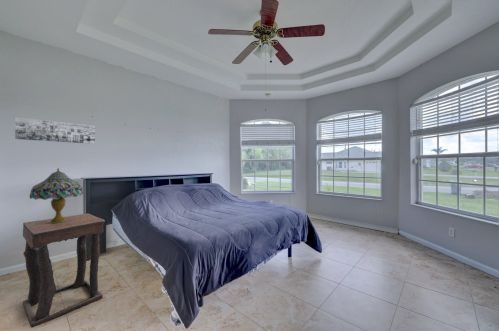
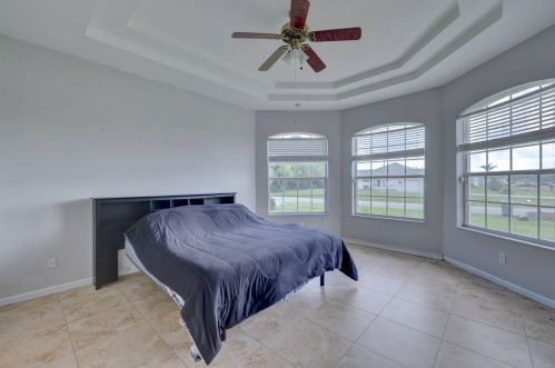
- wall art (58, 131)
- table lamp (58, 194)
- side table (77, 261)
